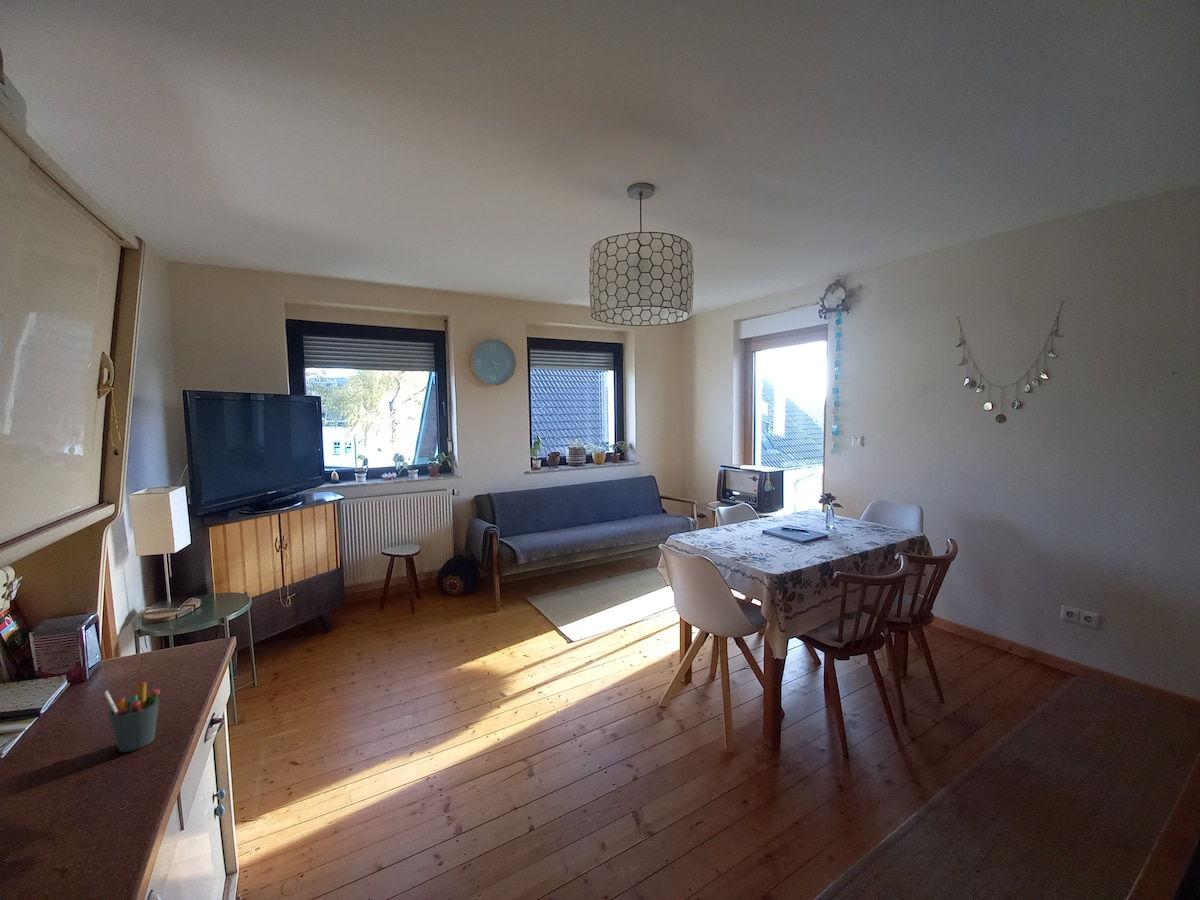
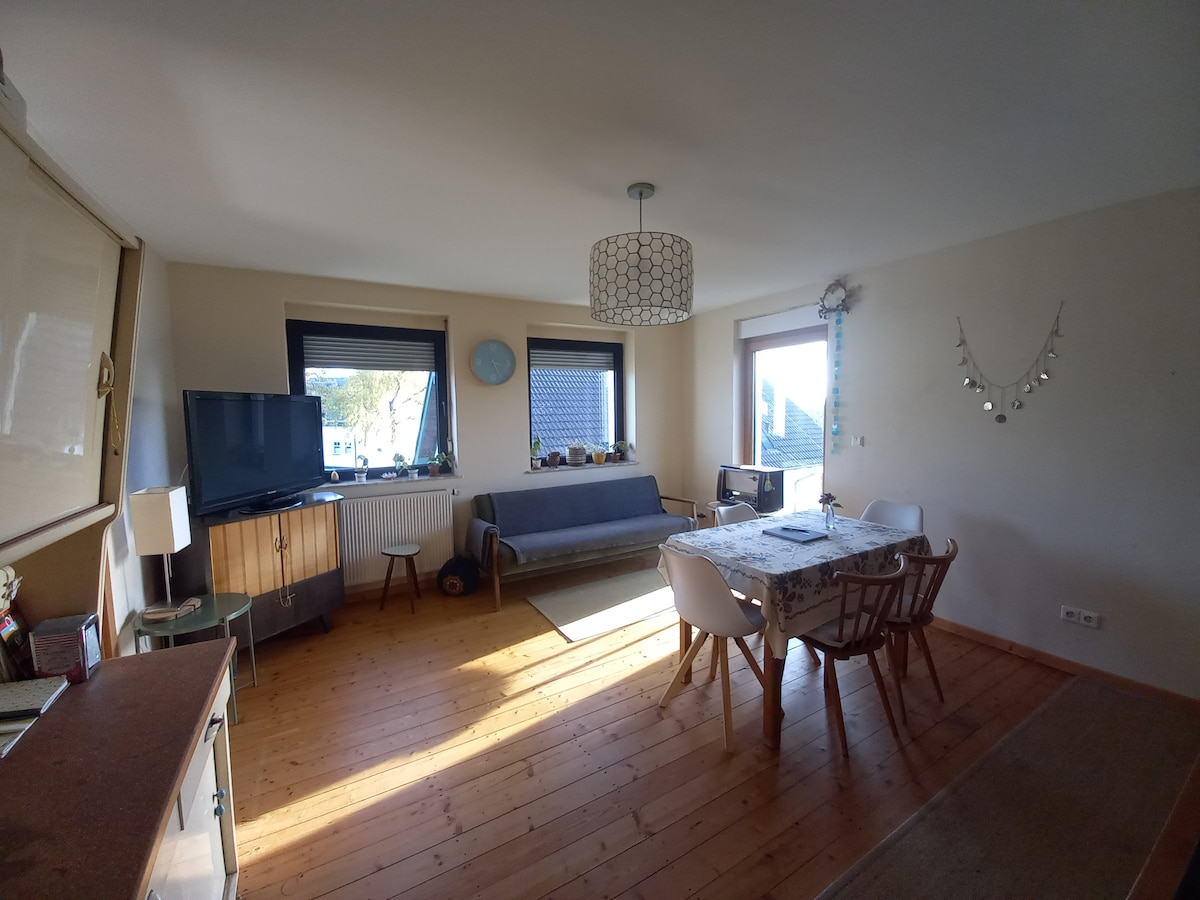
- pen holder (135, 714)
